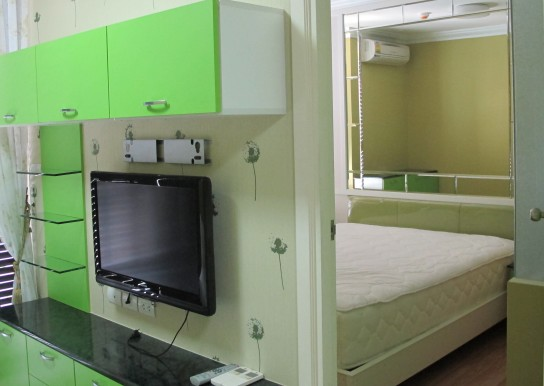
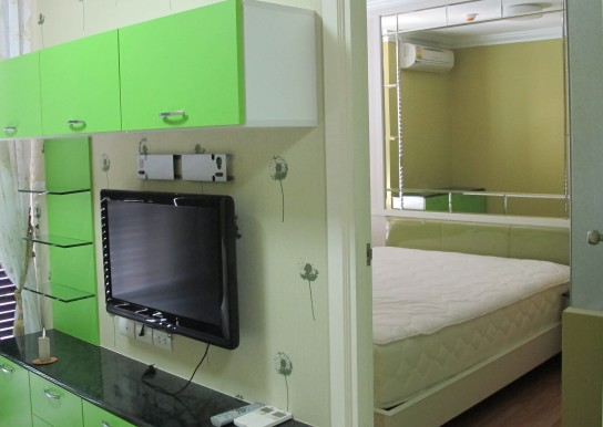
+ candle (43, 344)
